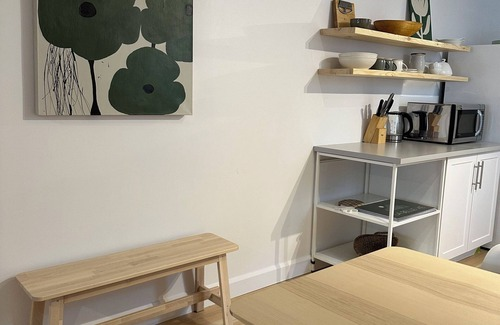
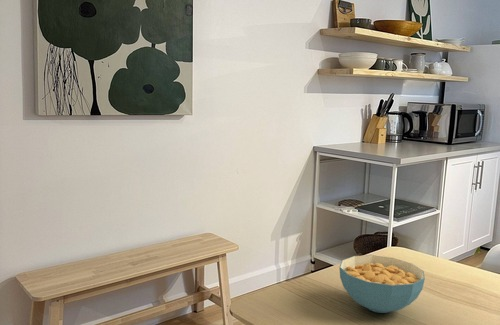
+ cereal bowl (379, 288)
